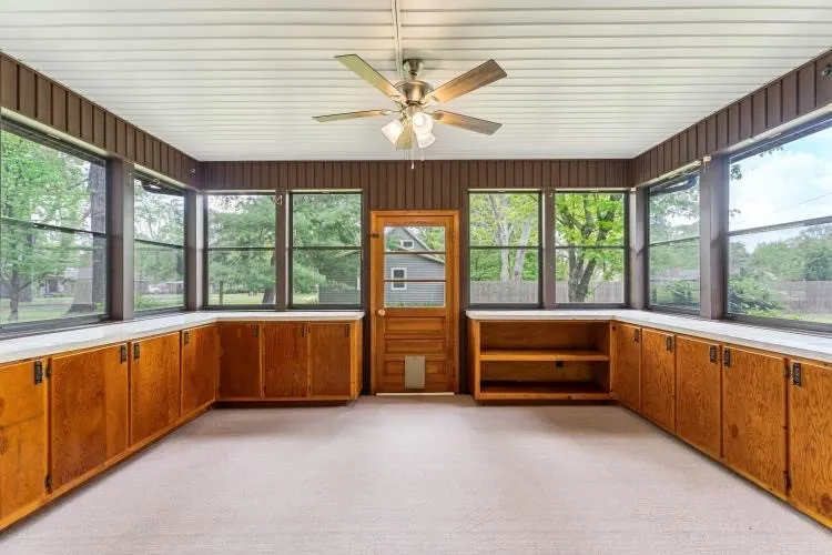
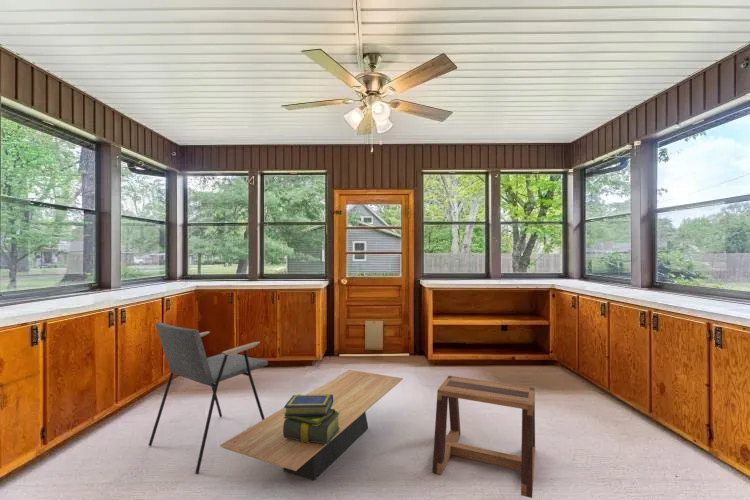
+ stack of books (310, 416)
+ coffee table (338, 426)
+ stool (490, 403)
+ armchair (212, 379)
